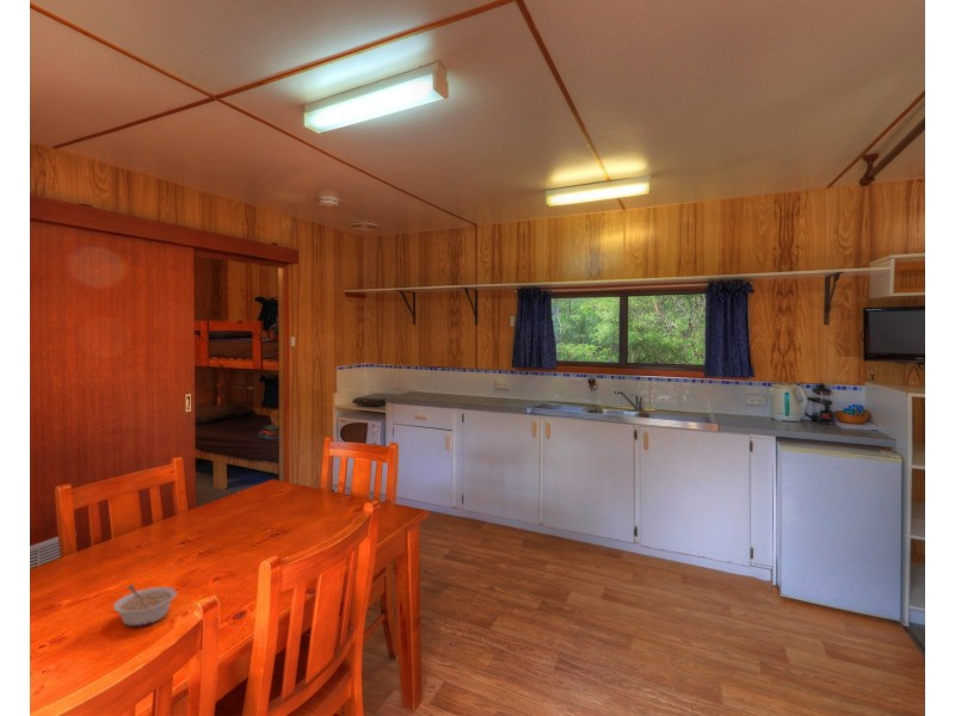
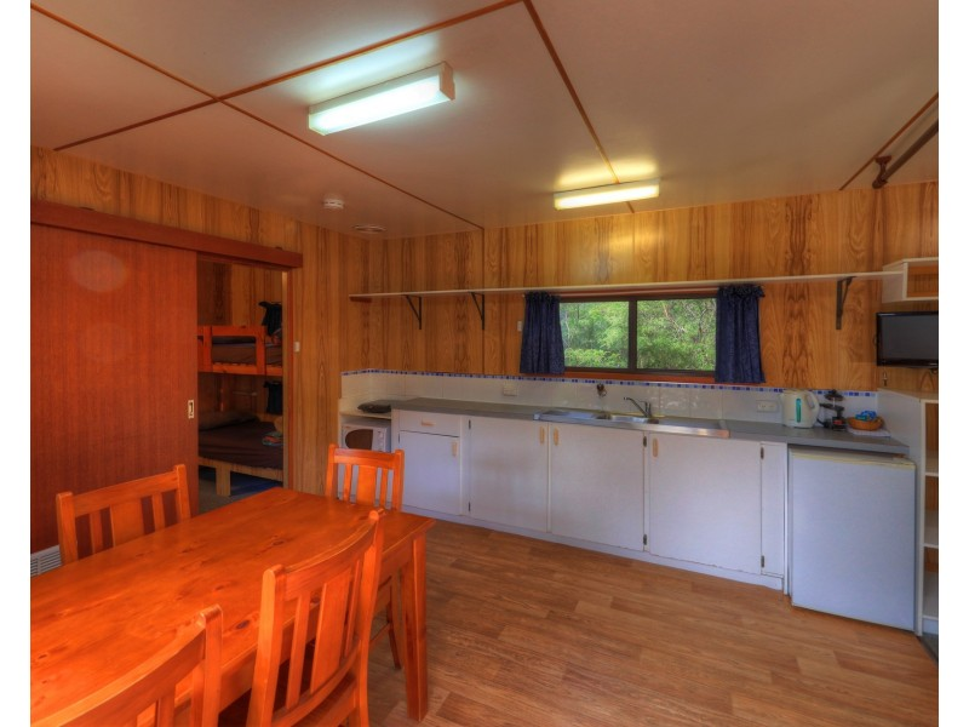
- legume (143, 606)
